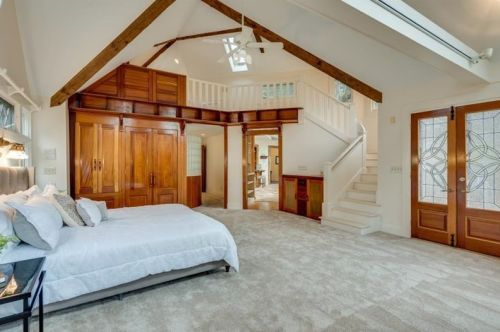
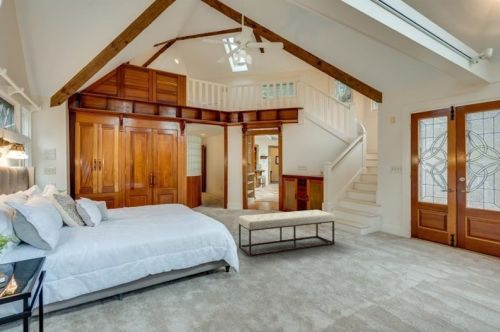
+ bench (287, 226)
